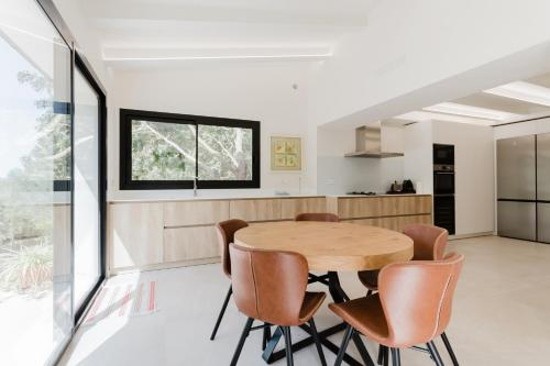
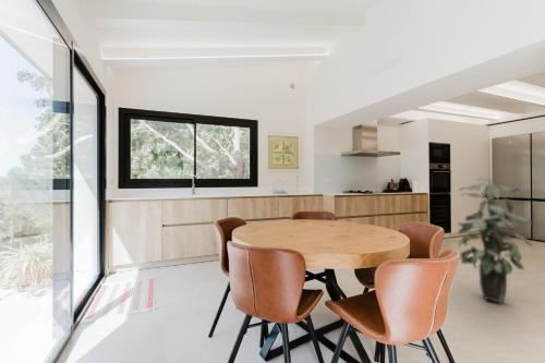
+ indoor plant (488, 238)
